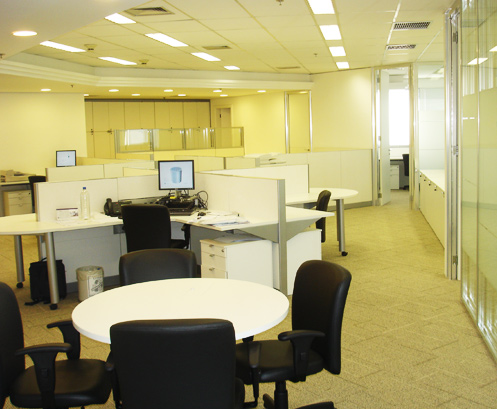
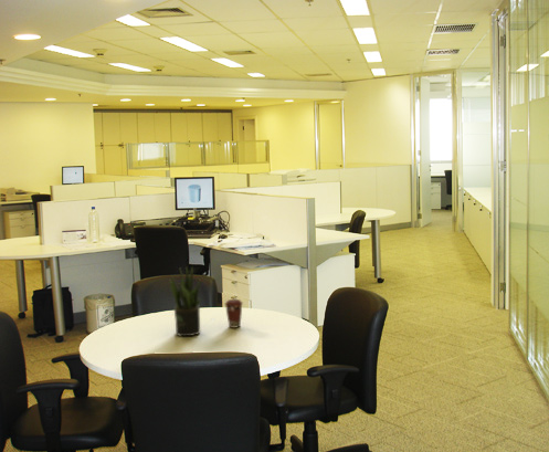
+ potted plant (184, 301)
+ coffee cup (234, 313)
